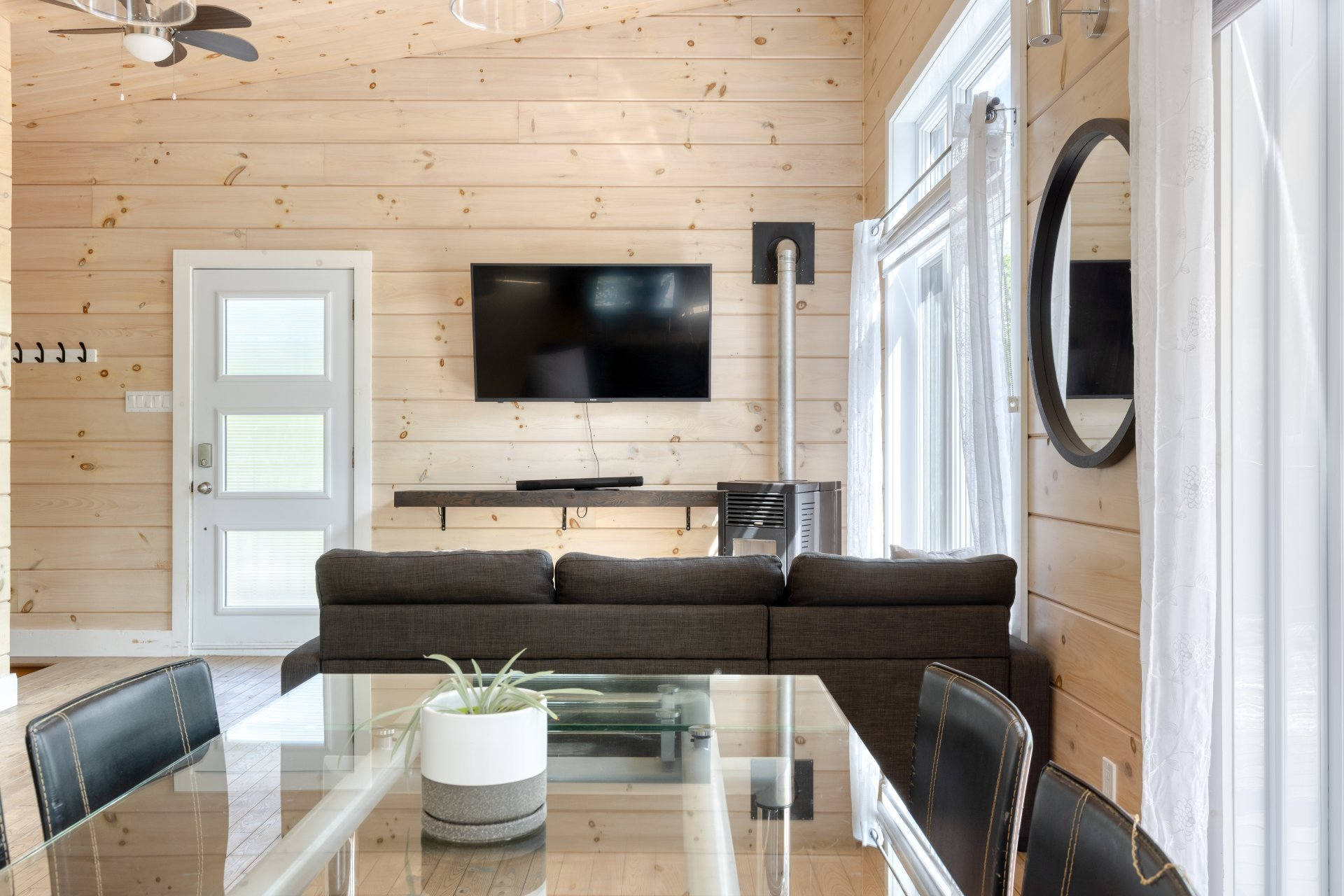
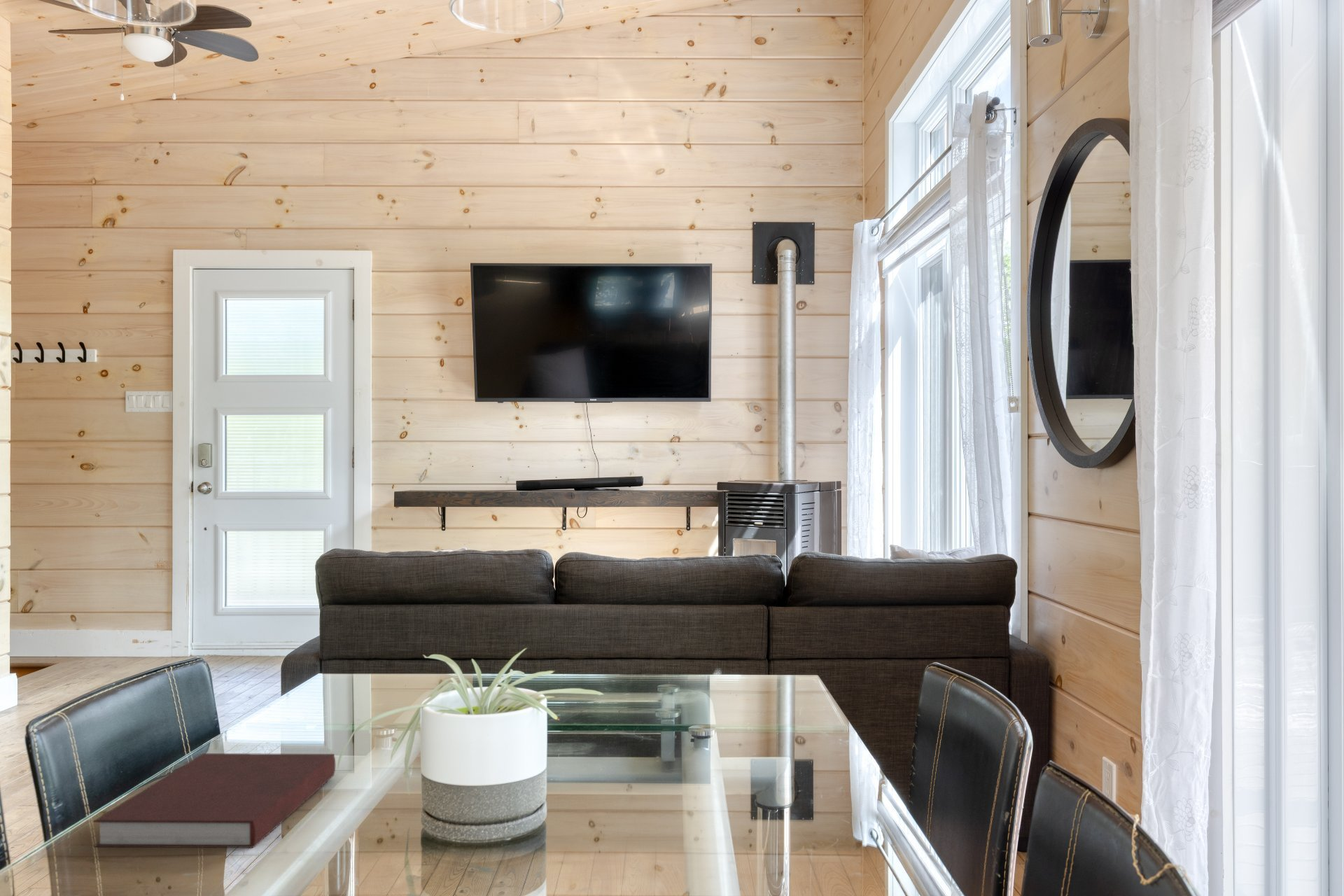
+ notebook (226, 796)
